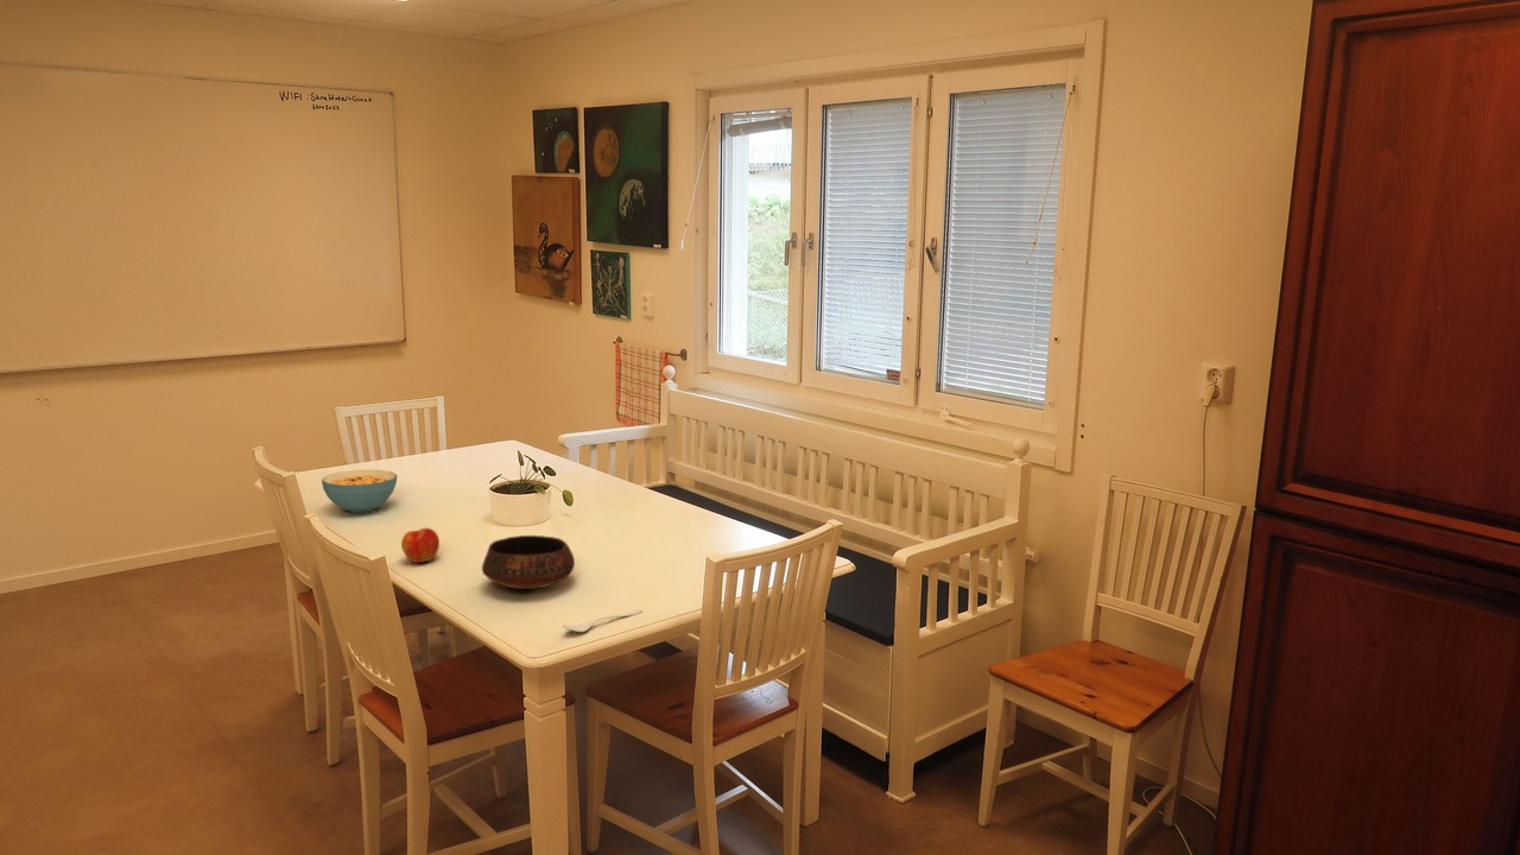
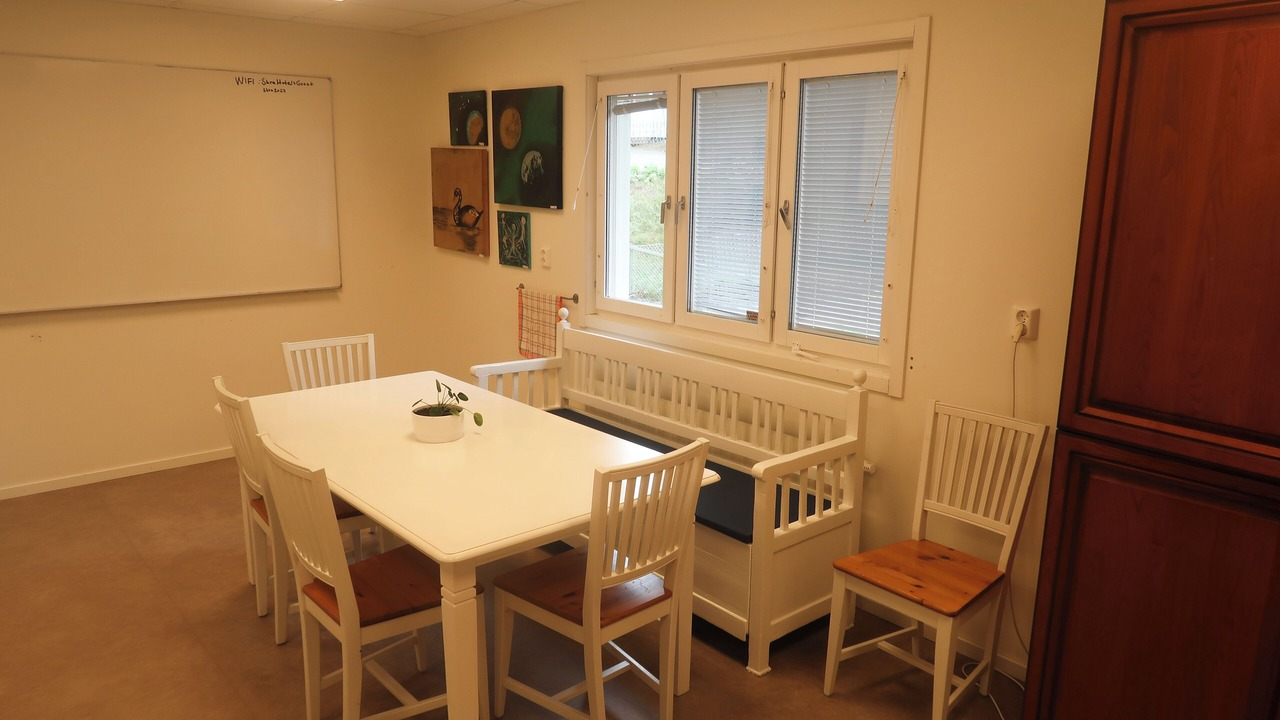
- apple (419, 544)
- bowl (528, 564)
- cereal bowl (360, 493)
- spoon (603, 618)
